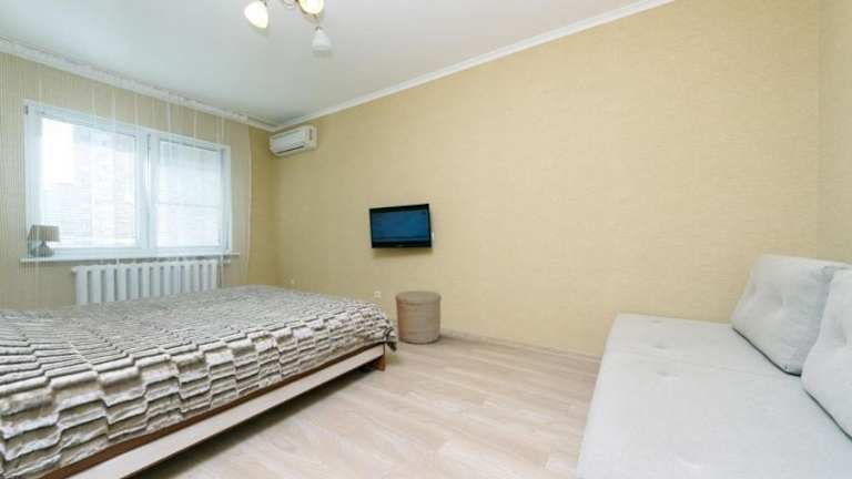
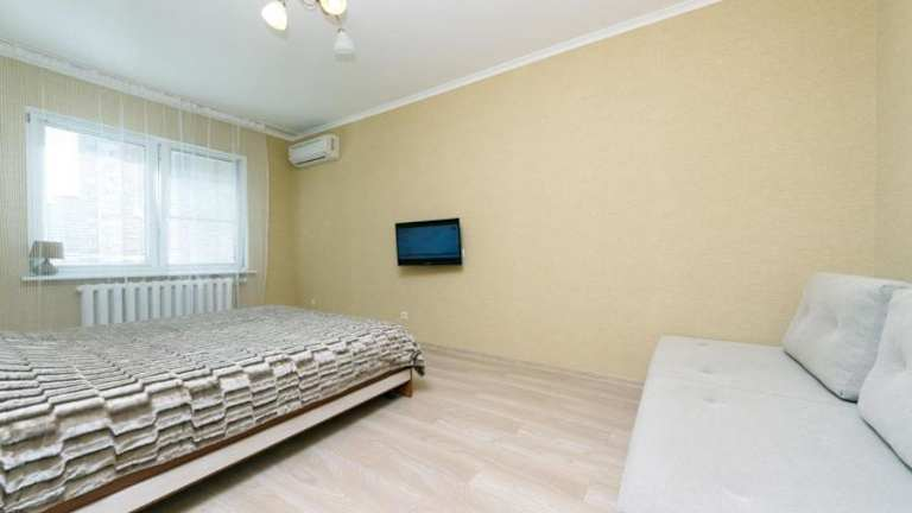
- woven basket (418, 315)
